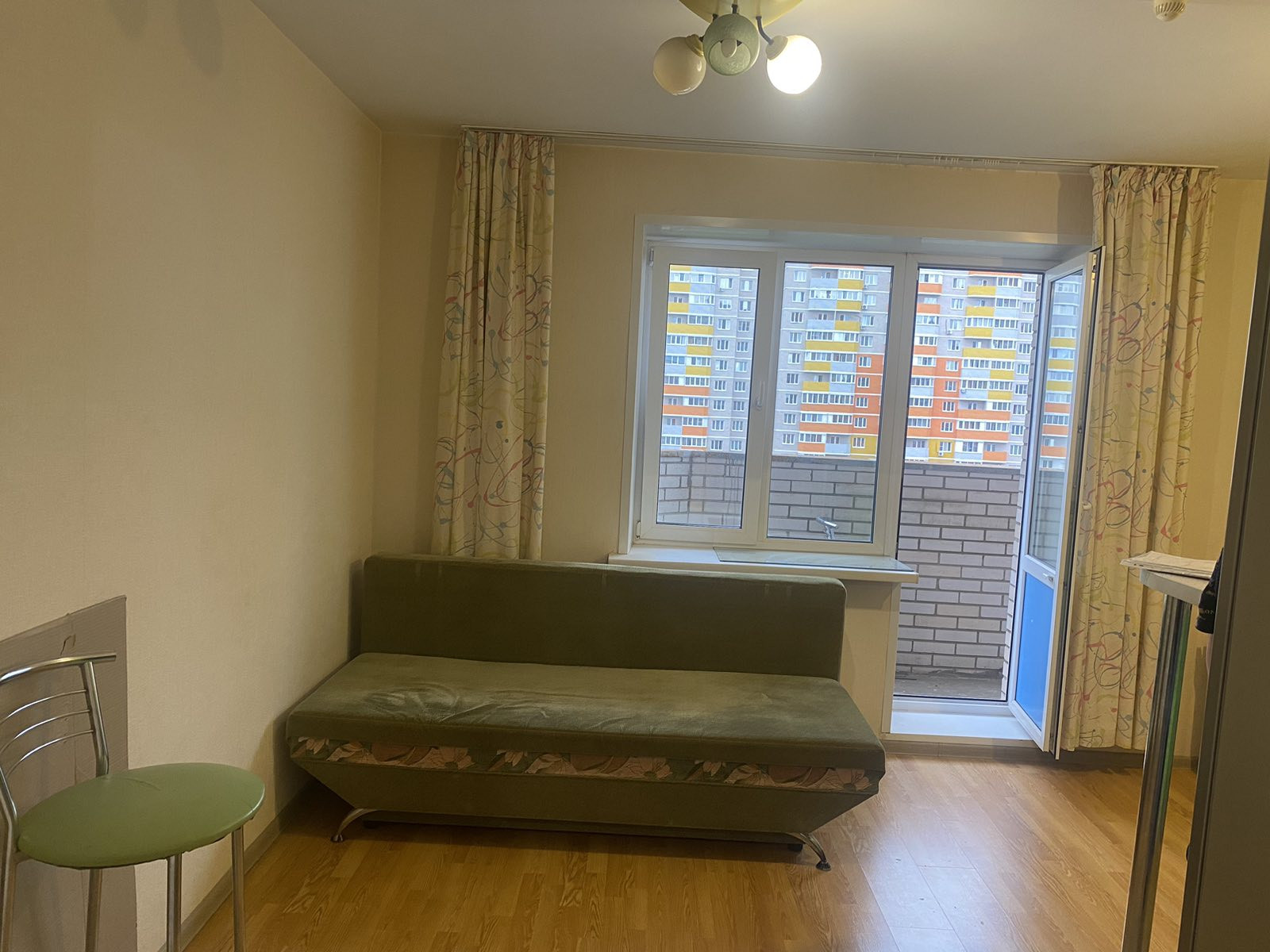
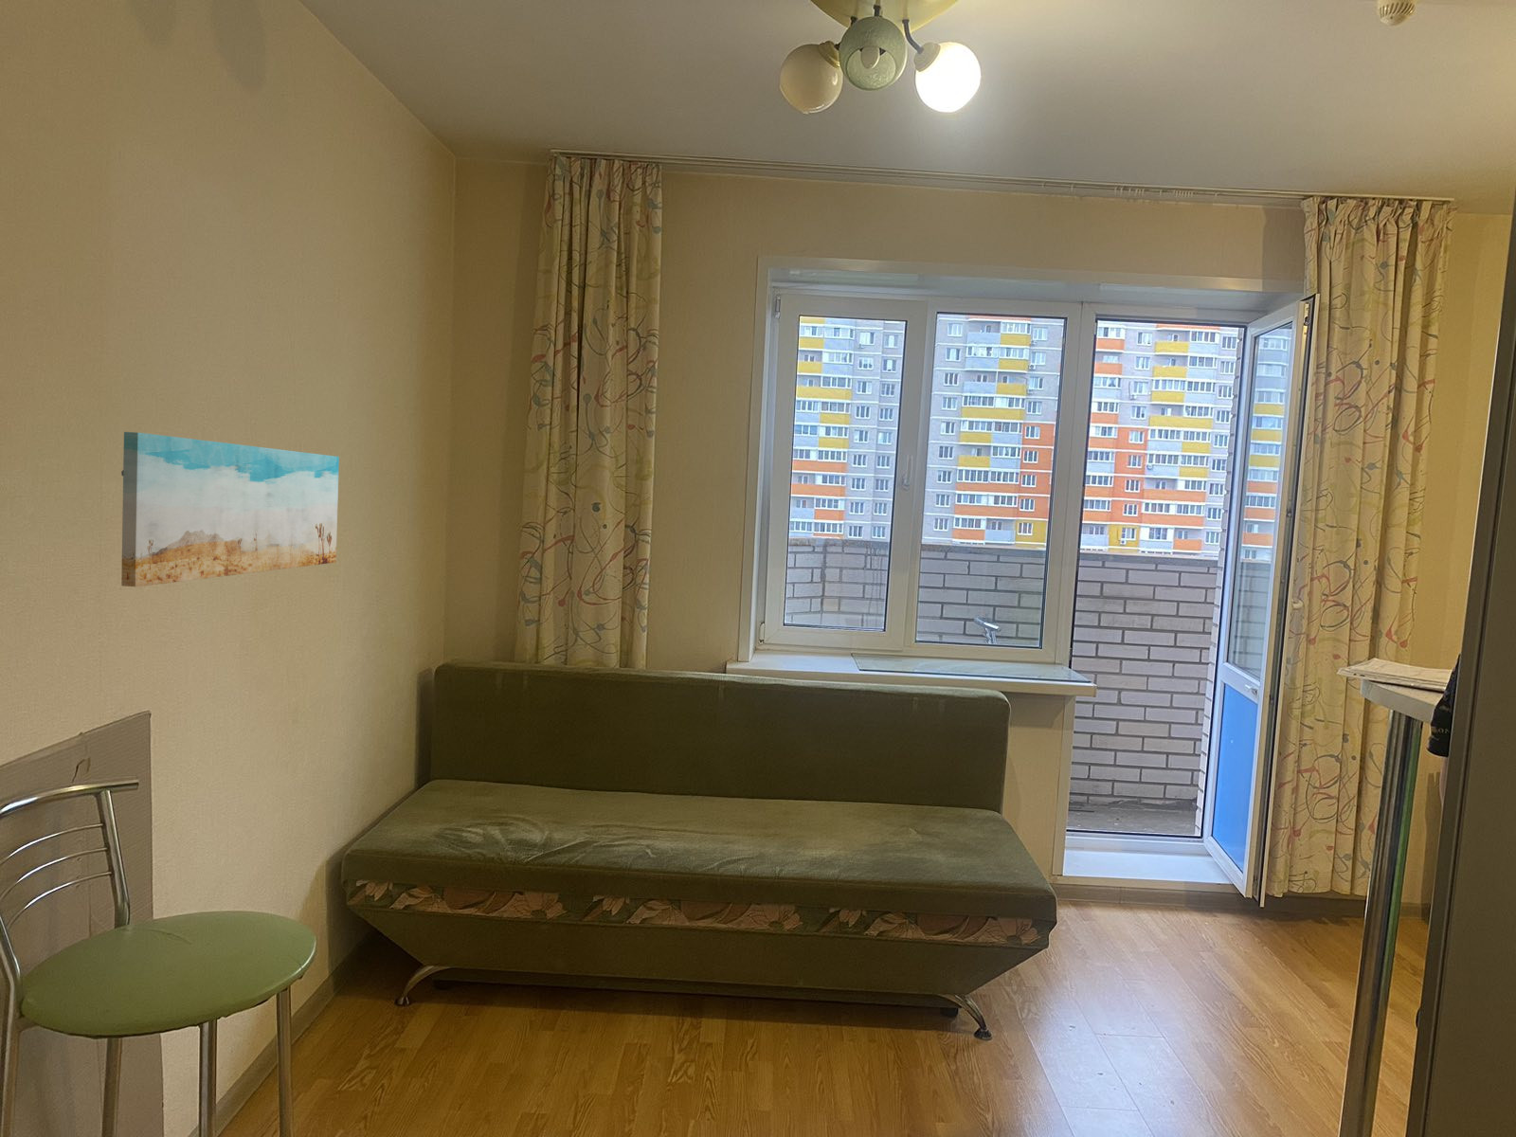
+ wall art (245, 509)
